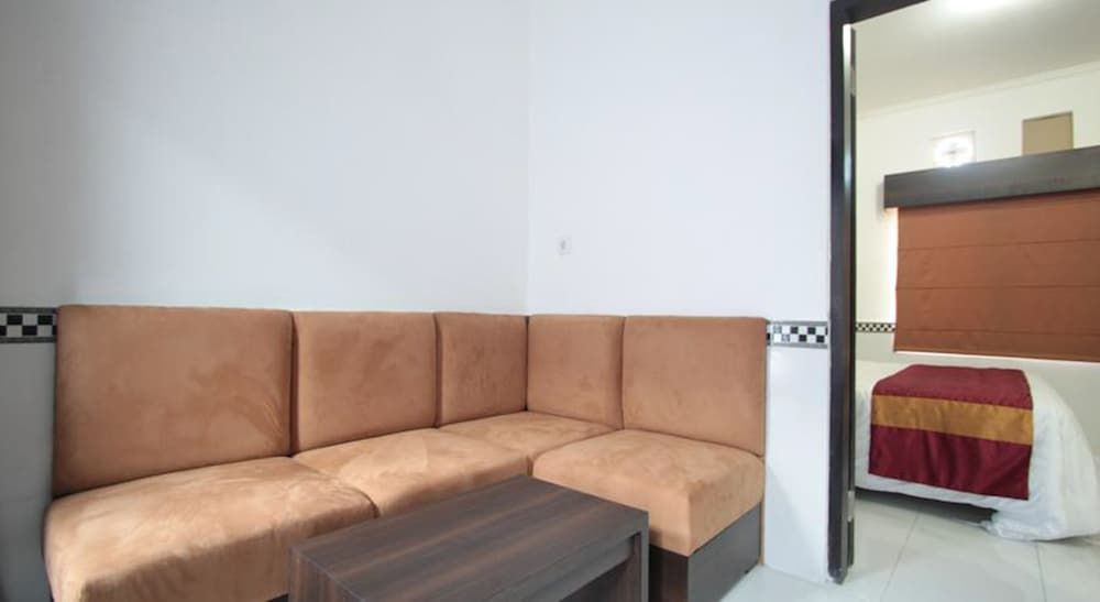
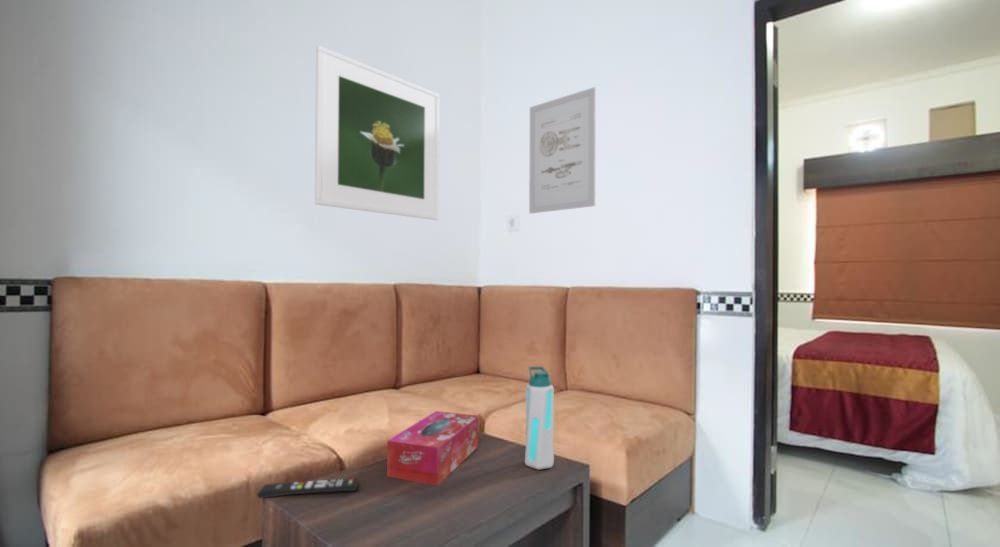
+ tissue box (436, 443)
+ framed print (384, 142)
+ water bottle (538, 416)
+ remote control (309, 487)
+ wall art (560, 153)
